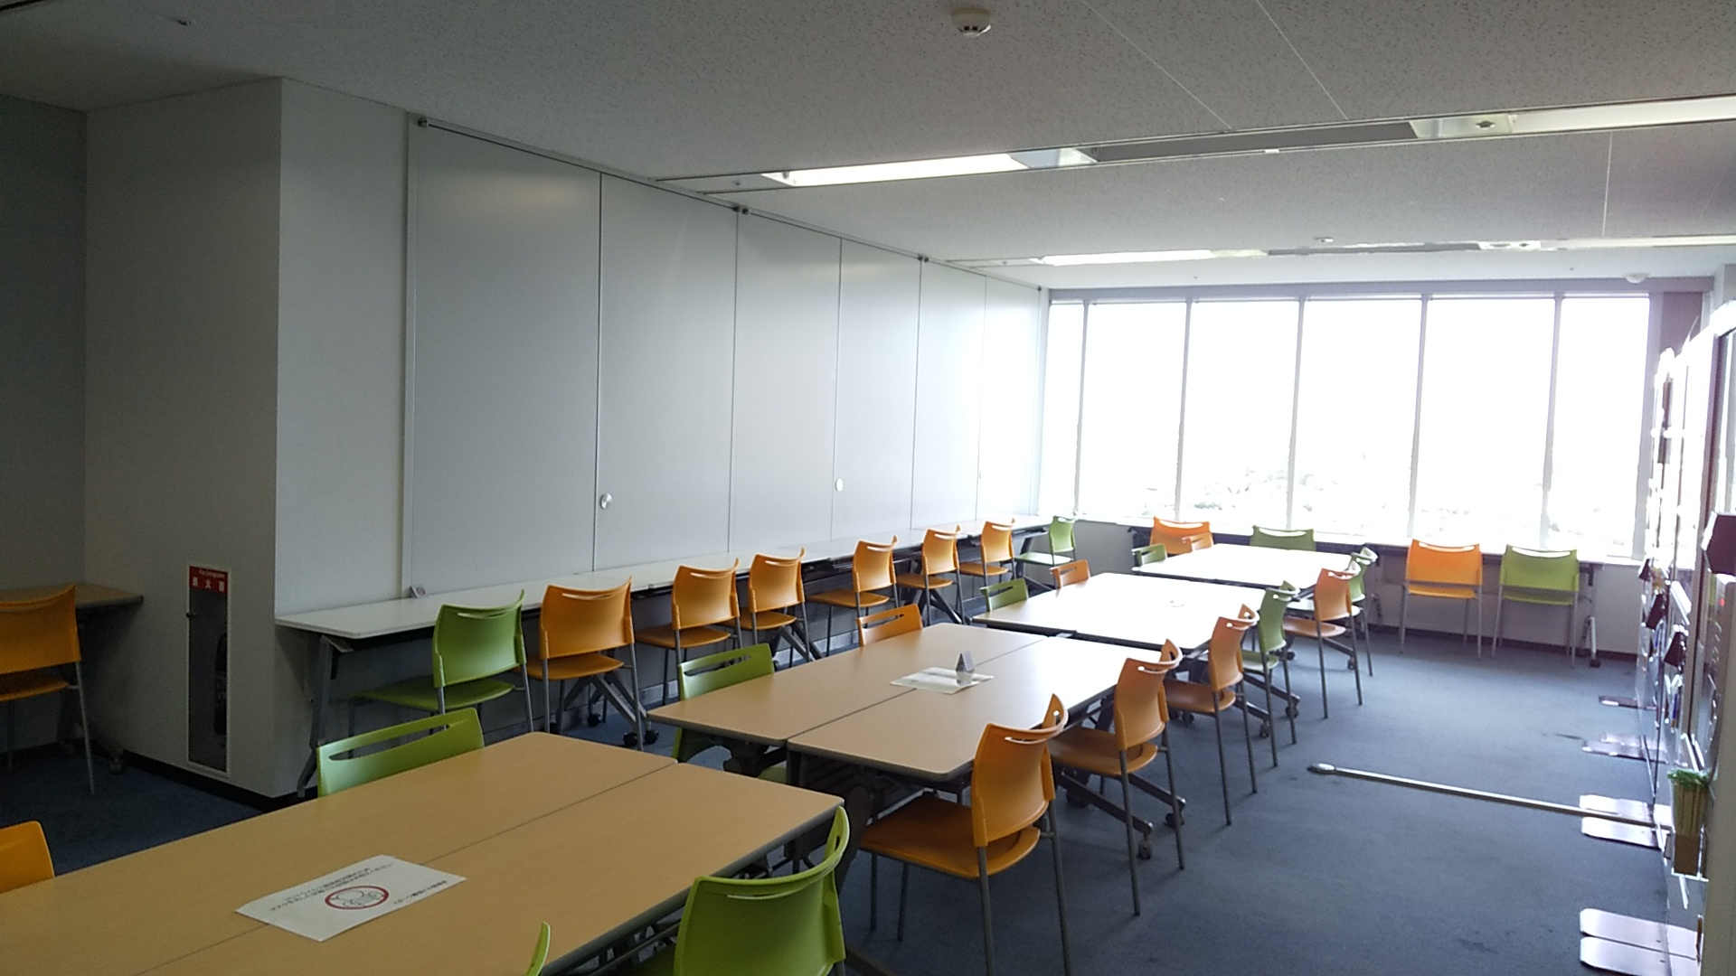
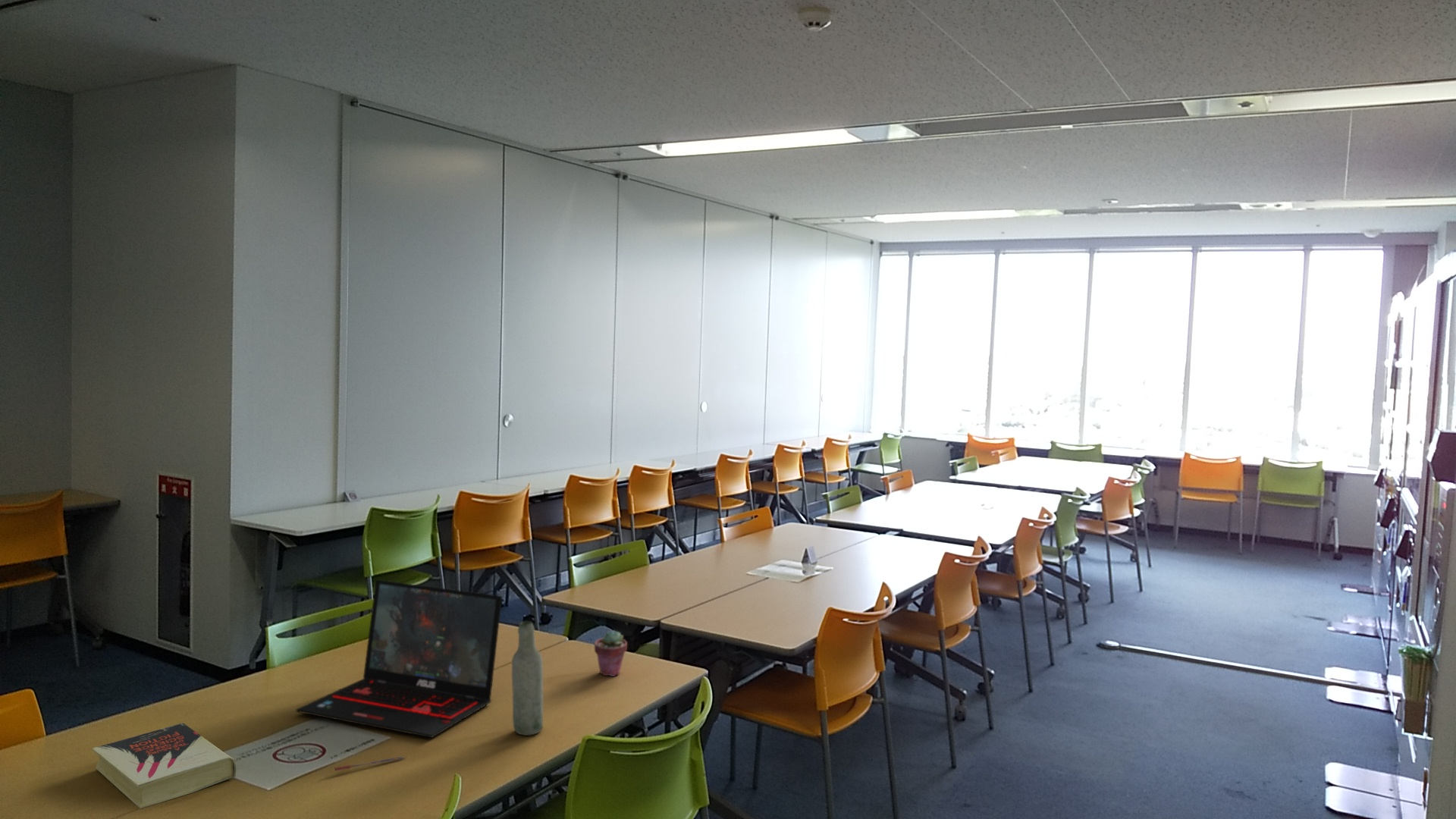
+ bottle (528, 676)
+ book (162, 762)
+ potted succulent (610, 651)
+ pen (371, 762)
+ laptop (402, 654)
